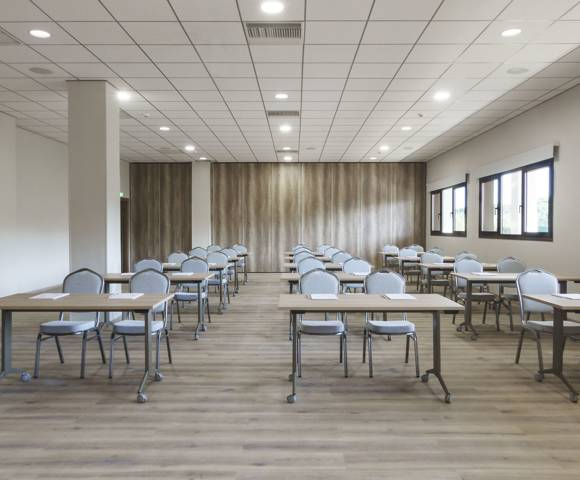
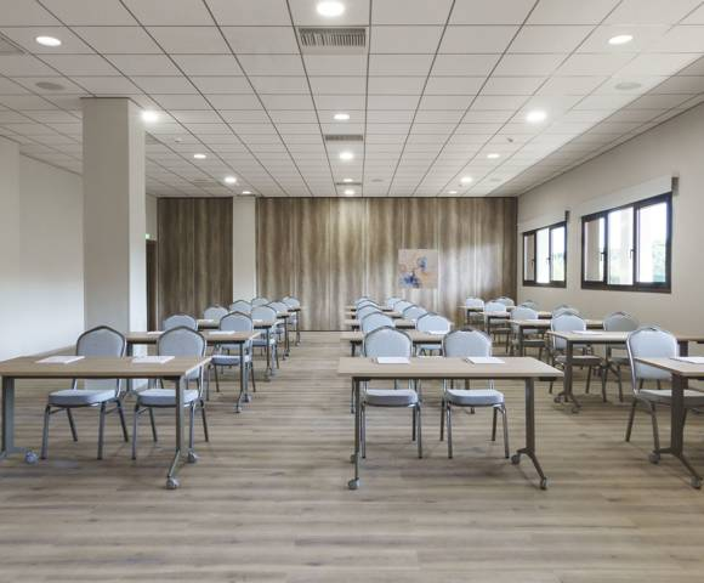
+ wall art (418, 268)
